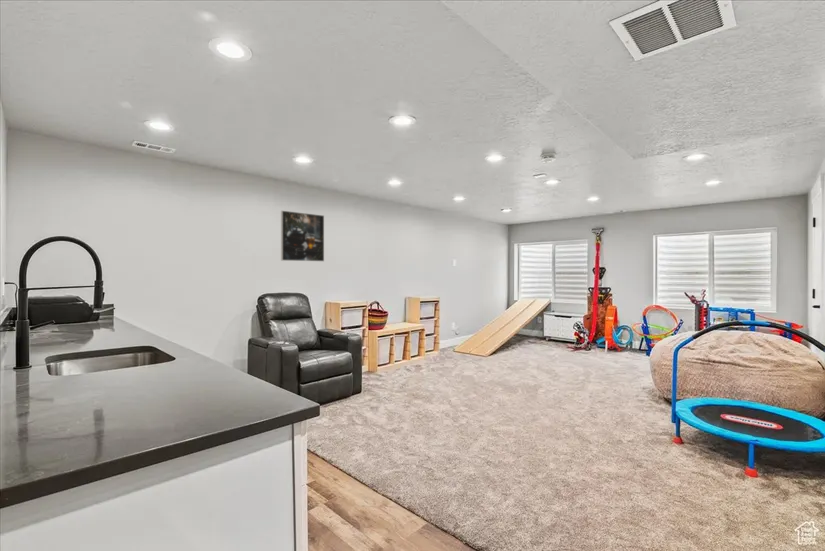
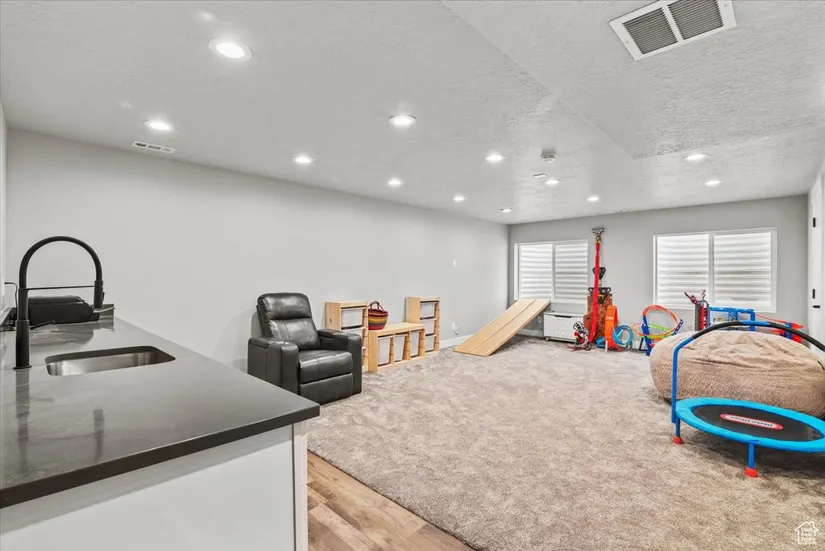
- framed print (303, 237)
